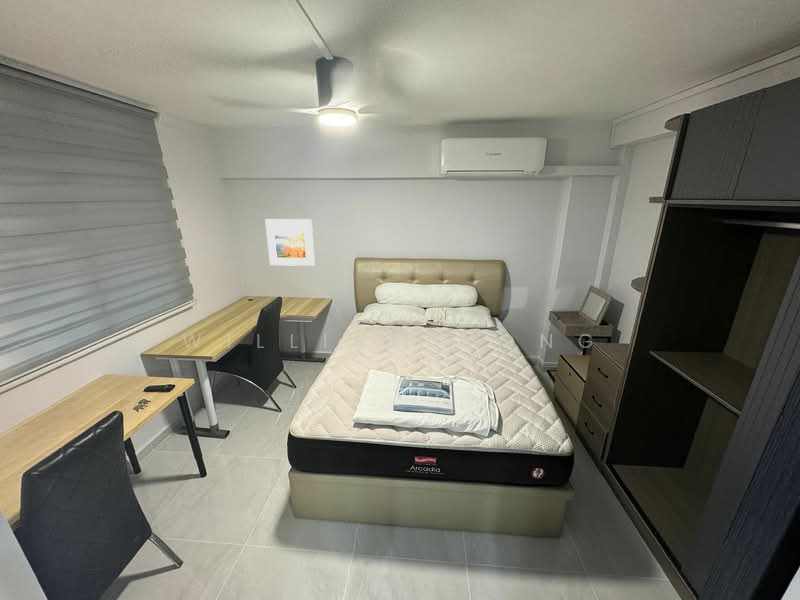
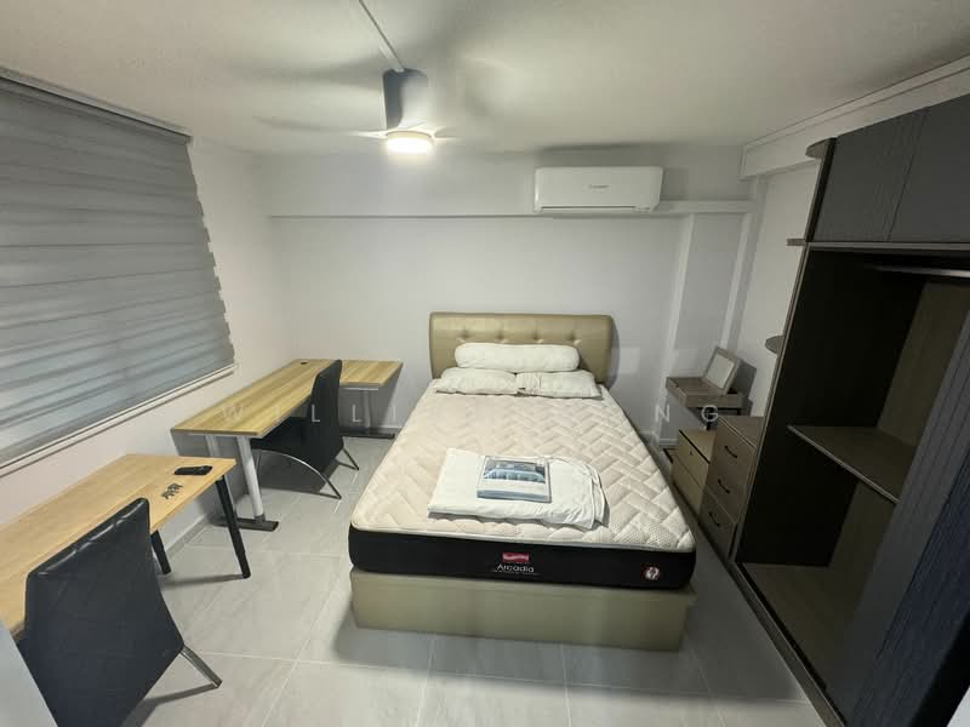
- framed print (290, 242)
